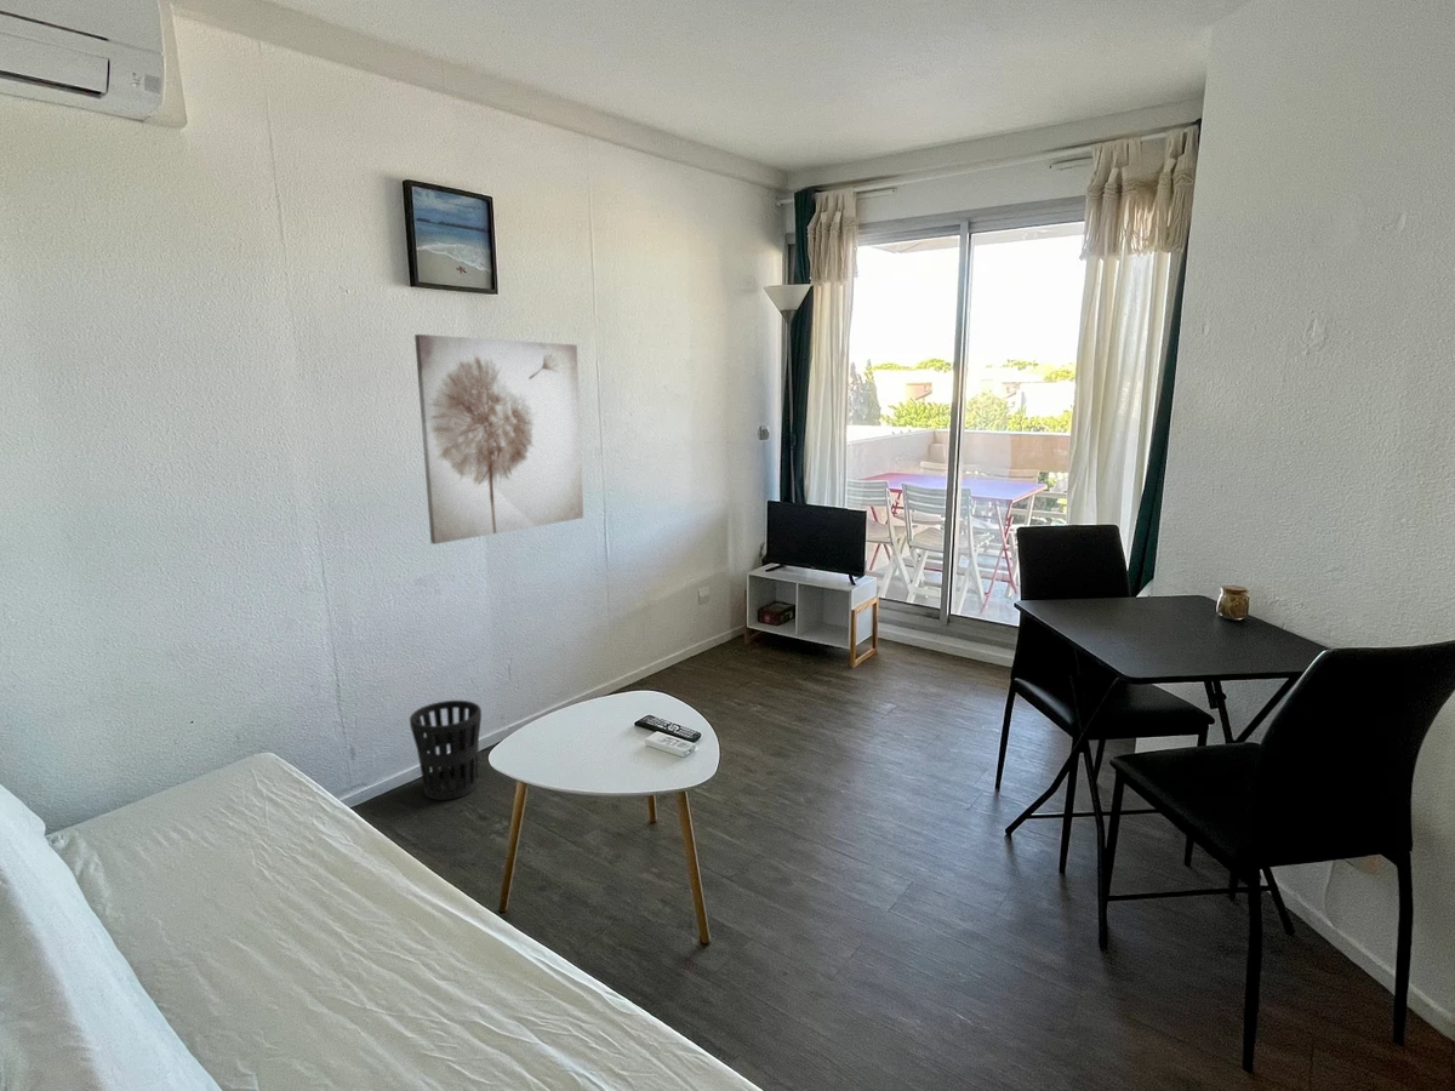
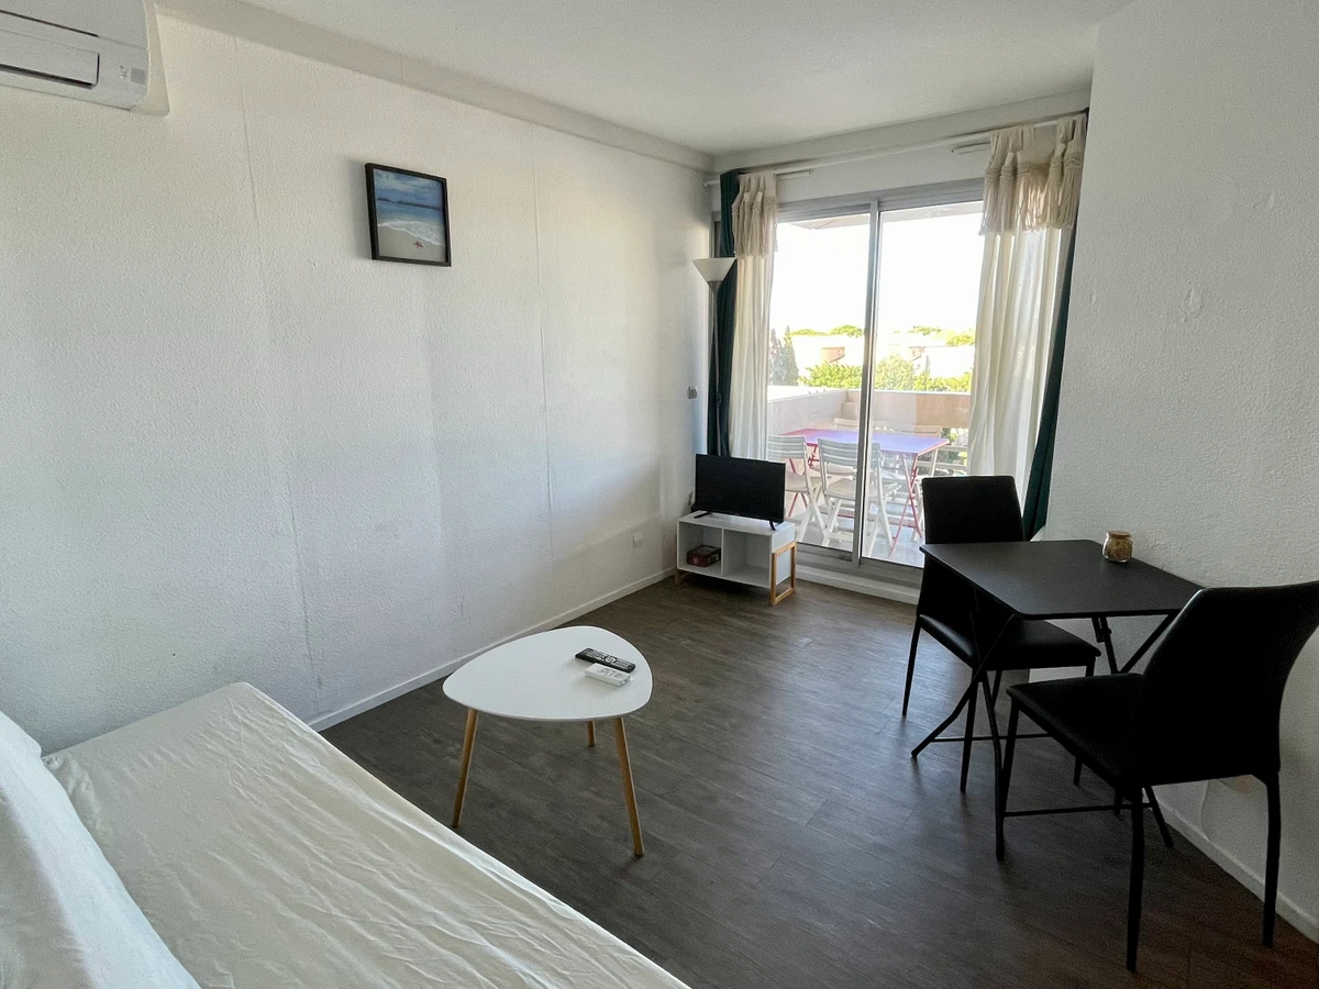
- wastebasket (450, 749)
- wall art (508, 436)
